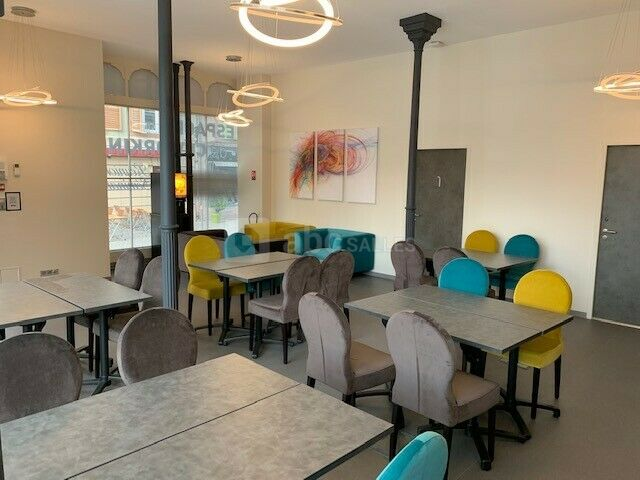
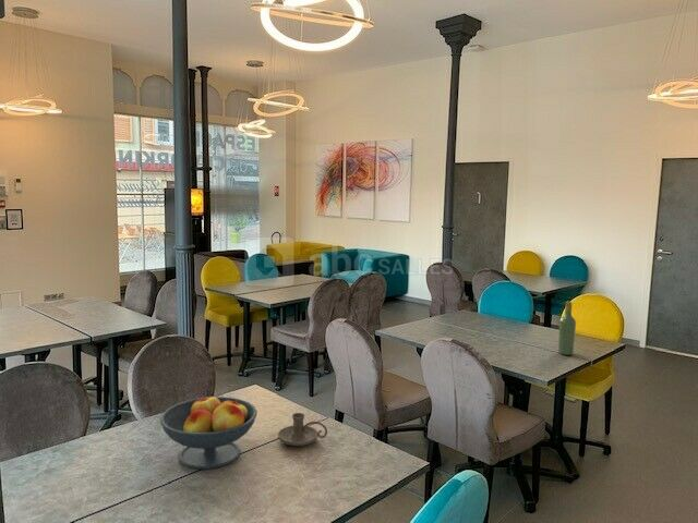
+ fruit bowl (209, 426)
+ candle holder (302, 427)
+ wine bottle (567, 327)
